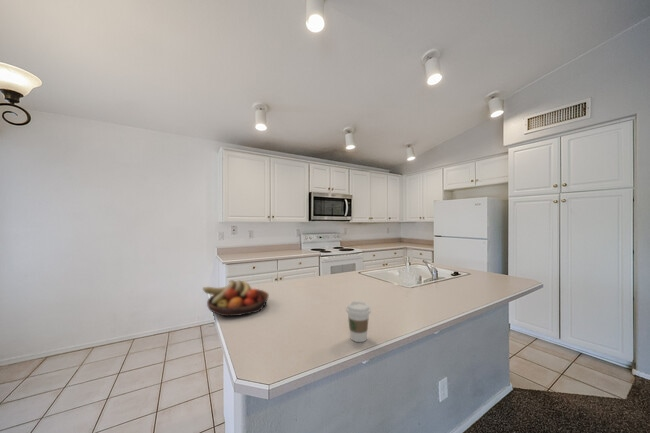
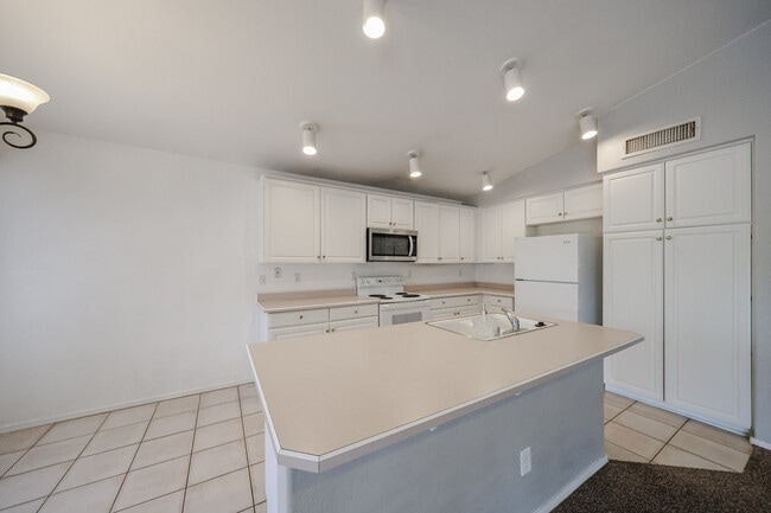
- fruit bowl (238, 295)
- coffee cup (358, 321)
